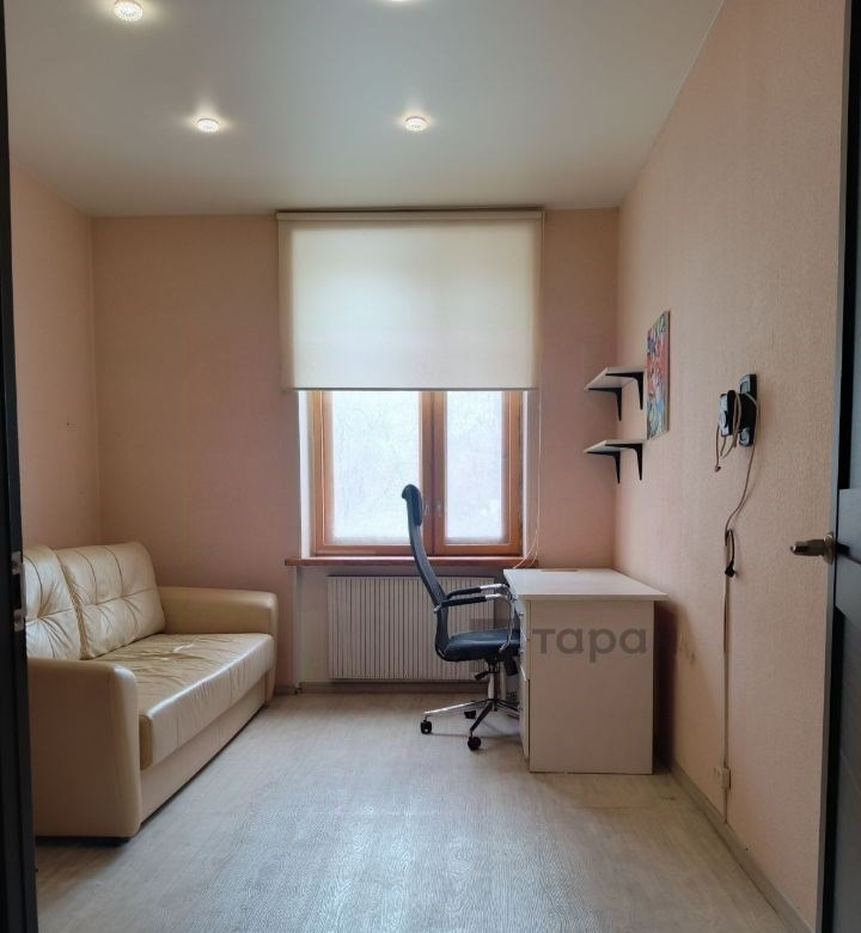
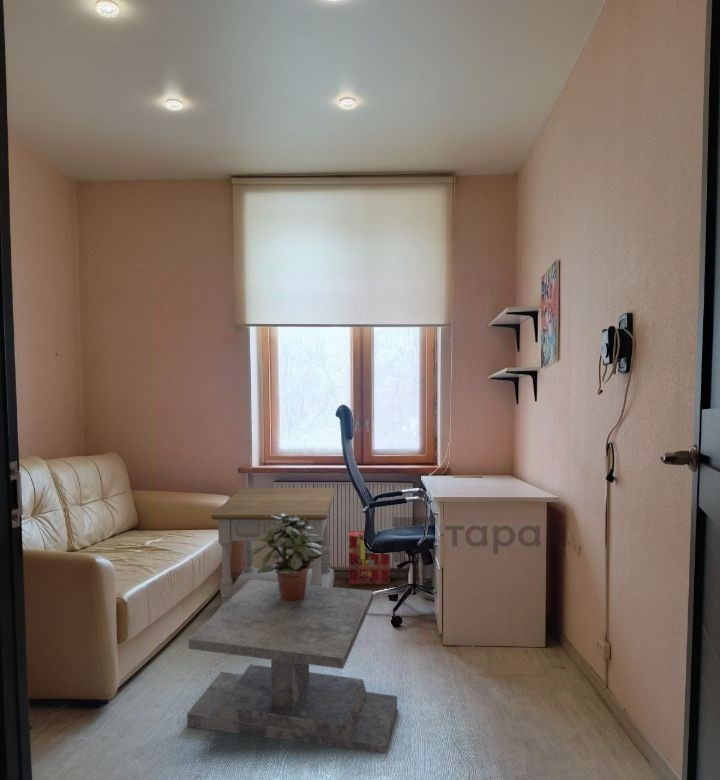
+ product box (369, 556)
+ side table (275, 539)
+ coffee table (294, 664)
+ potted plant (291, 557)
